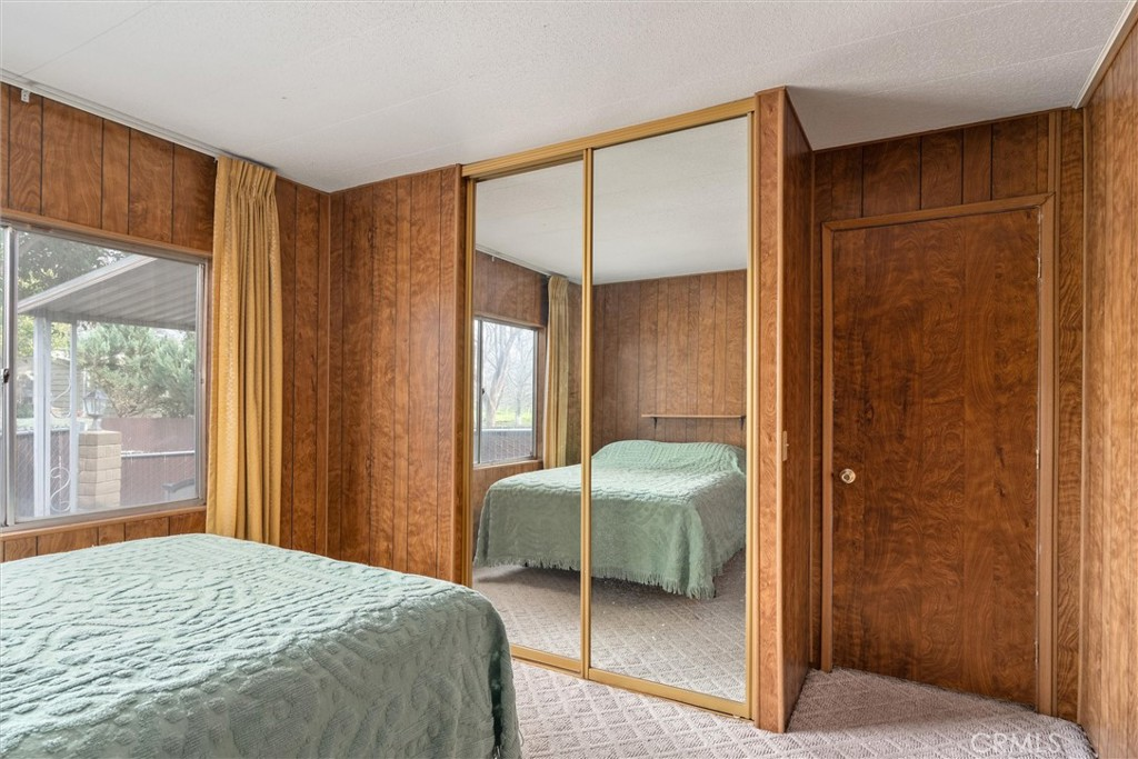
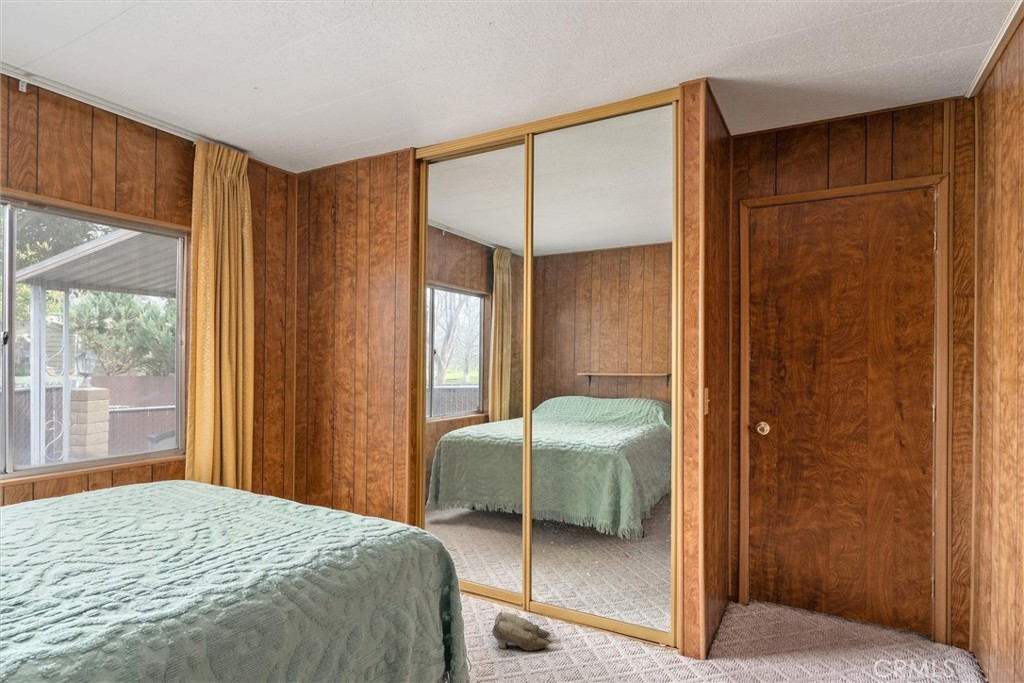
+ slippers (521, 630)
